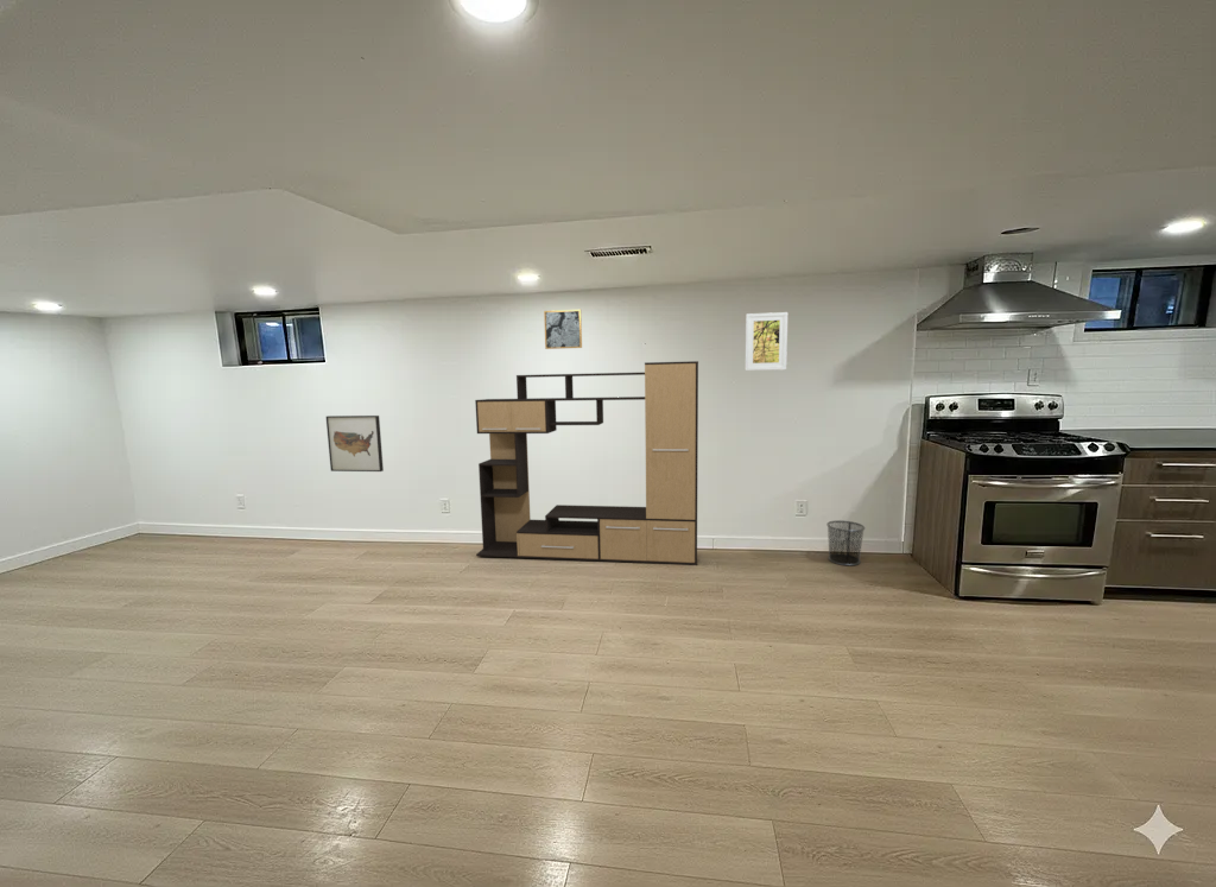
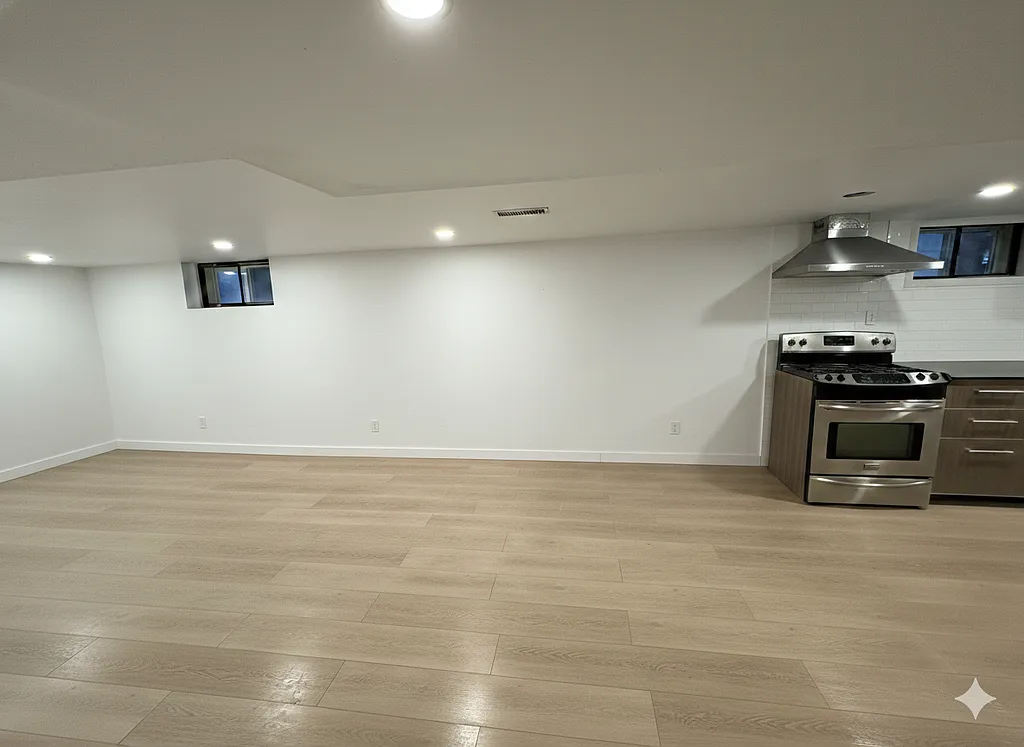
- media console (584, 424)
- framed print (766, 341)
- waste bin (844, 541)
- wall art (354, 443)
- wall art (563, 329)
